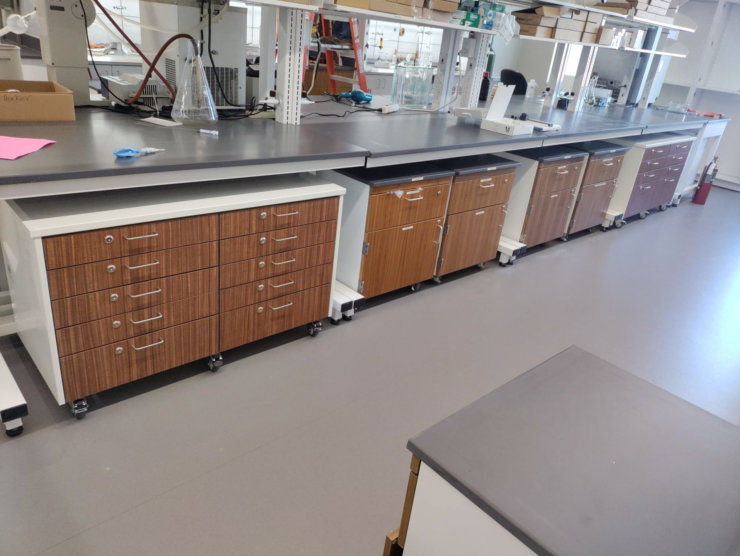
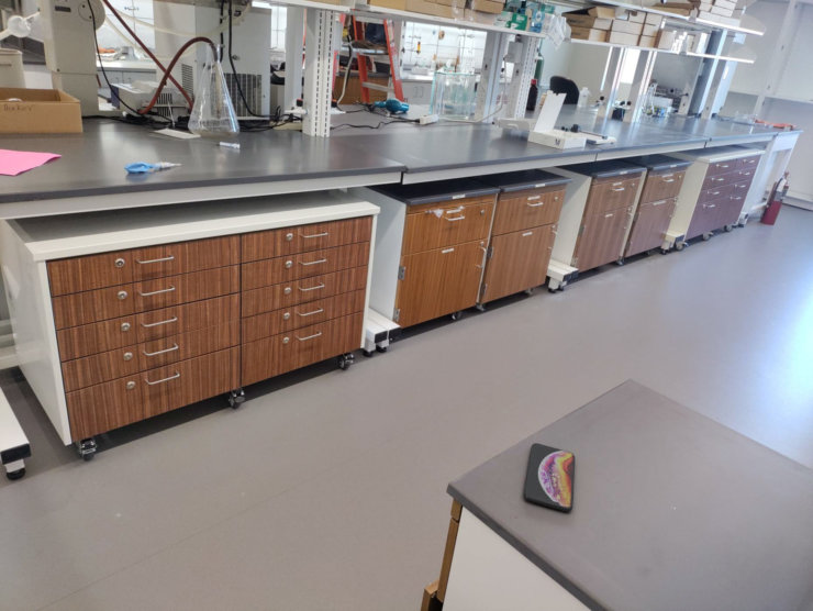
+ smartphone (550, 475)
